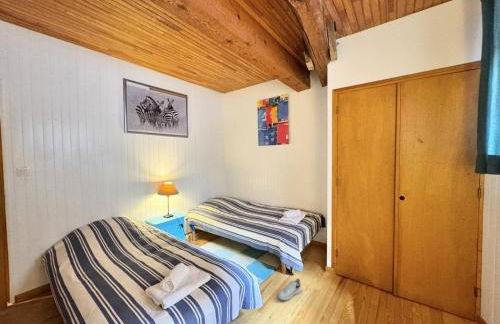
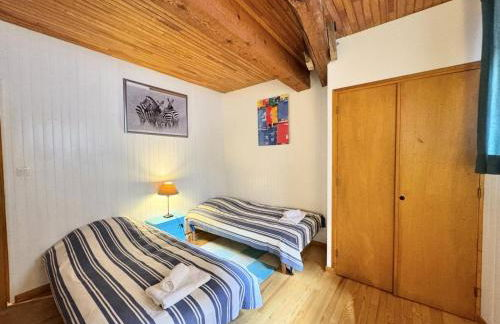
- shoe (289, 288)
